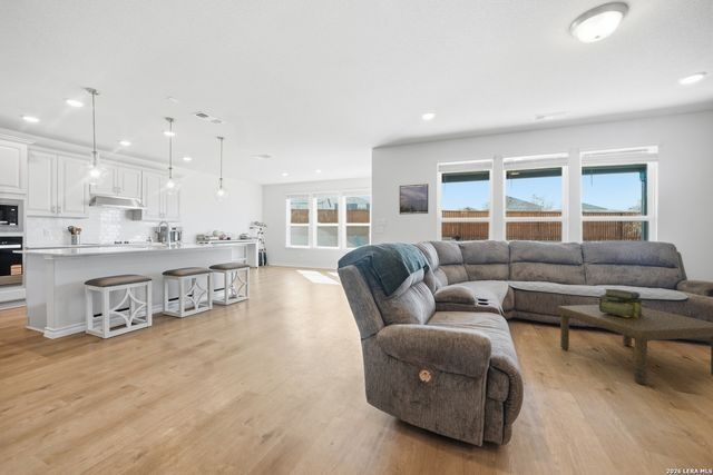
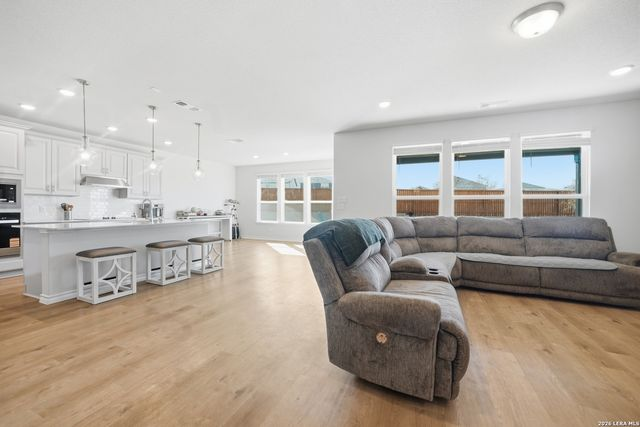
- stack of books (621, 300)
- coffee table (633, 337)
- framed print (413, 199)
